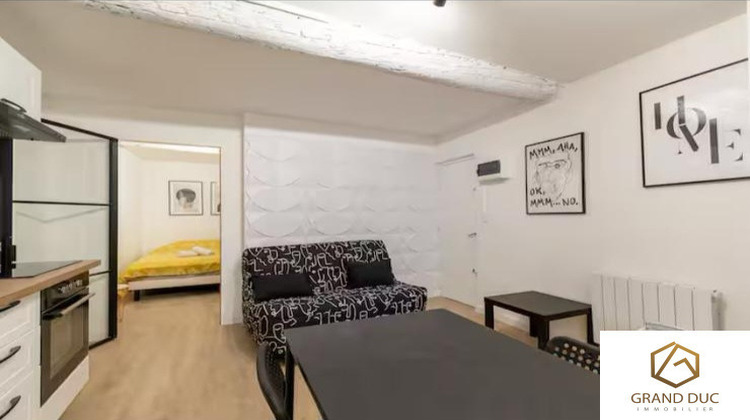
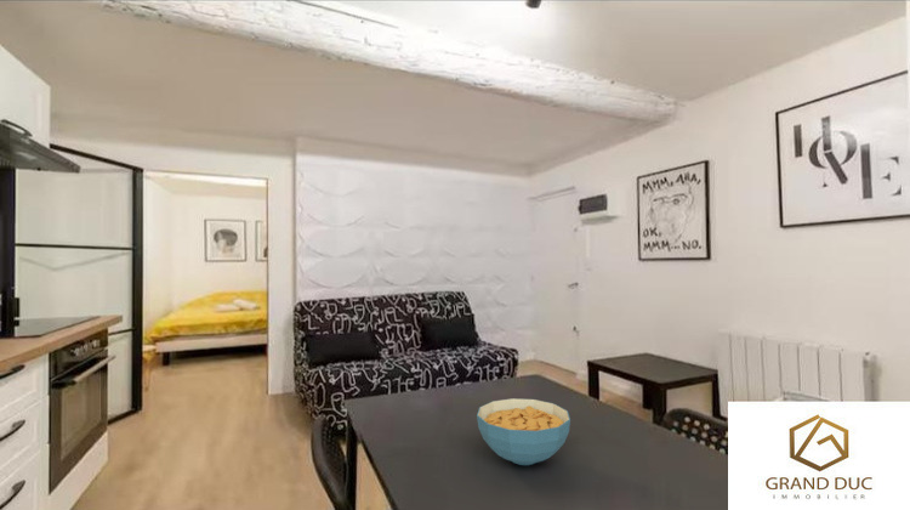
+ cereal bowl (523, 436)
